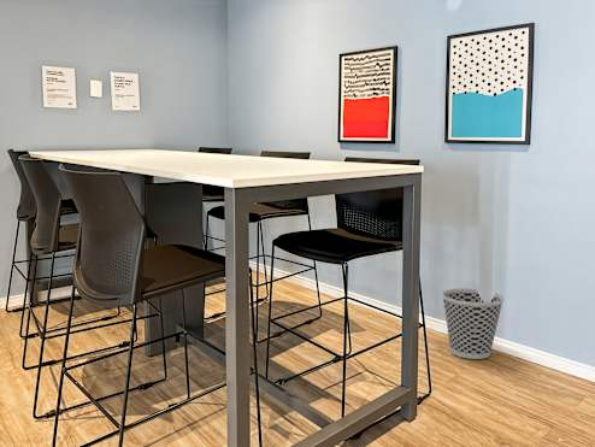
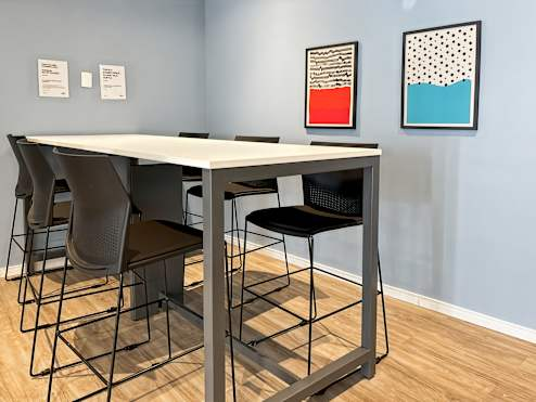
- wastebasket (471, 323)
